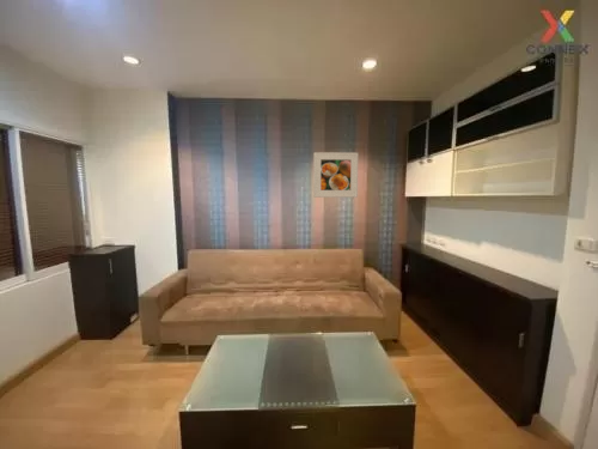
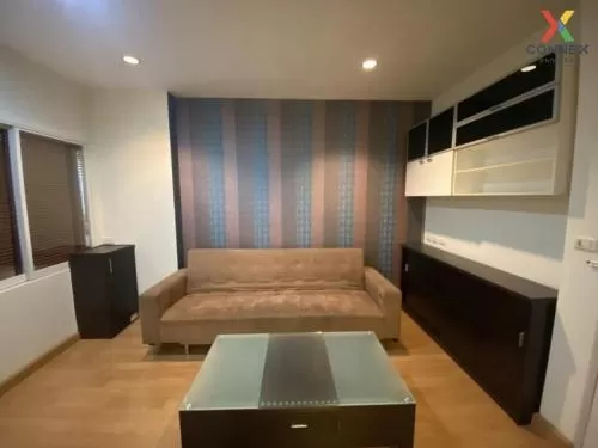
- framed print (335, 175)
